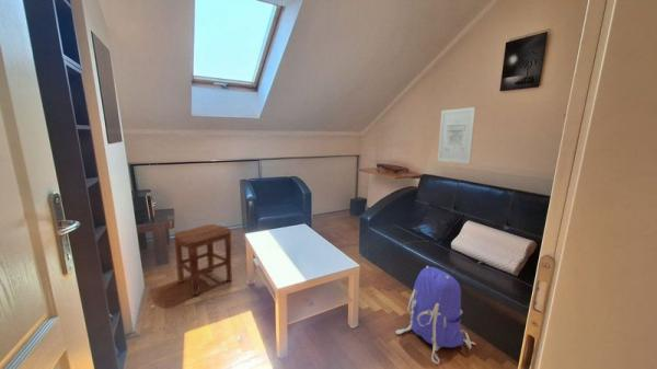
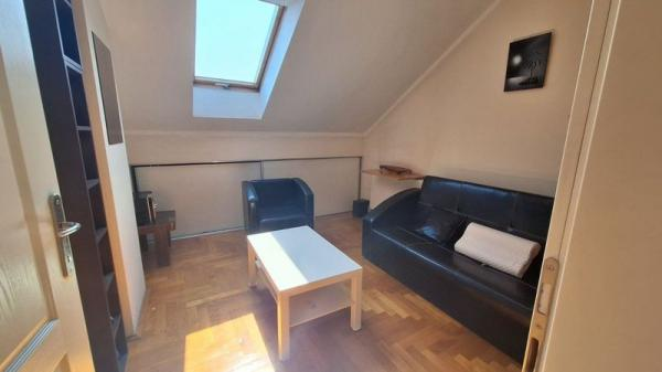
- stool (204, 255)
- wall art (454, 136)
- backpack (434, 304)
